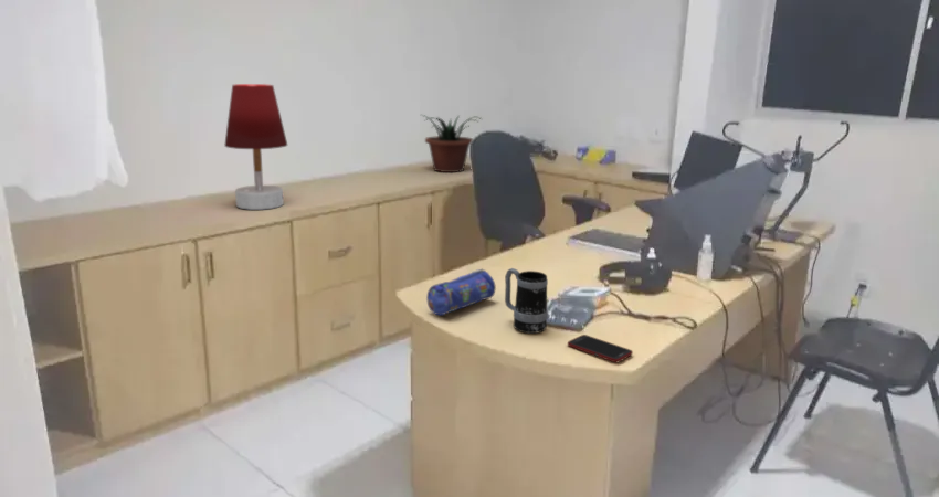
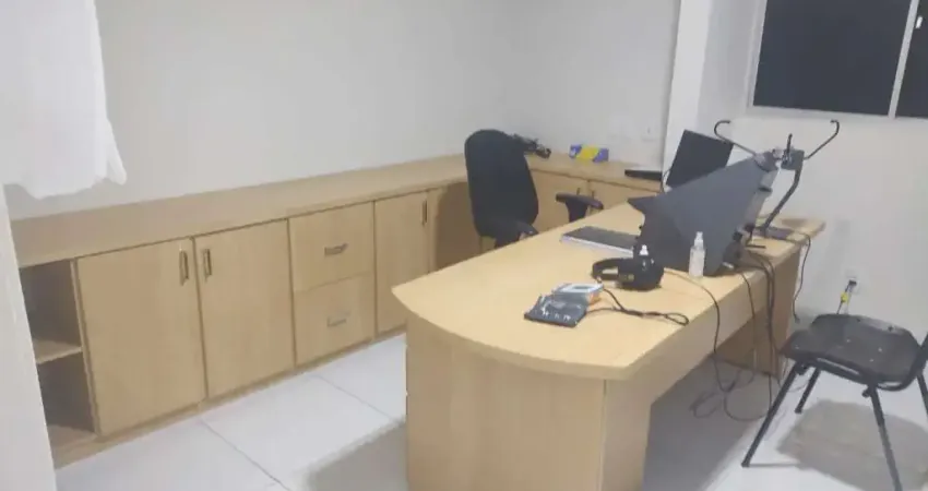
- pencil case (462, 290)
- potted plant (450, 142)
- table lamp (256, 146)
- mug (525, 298)
- cell phone (599, 348)
